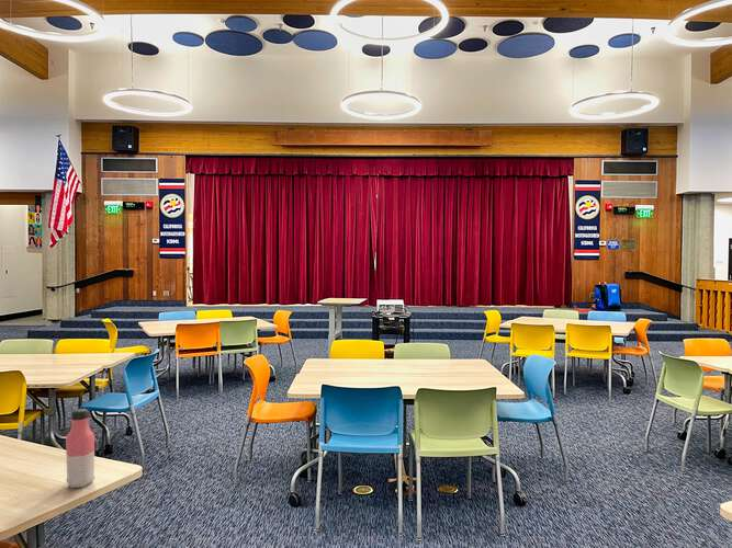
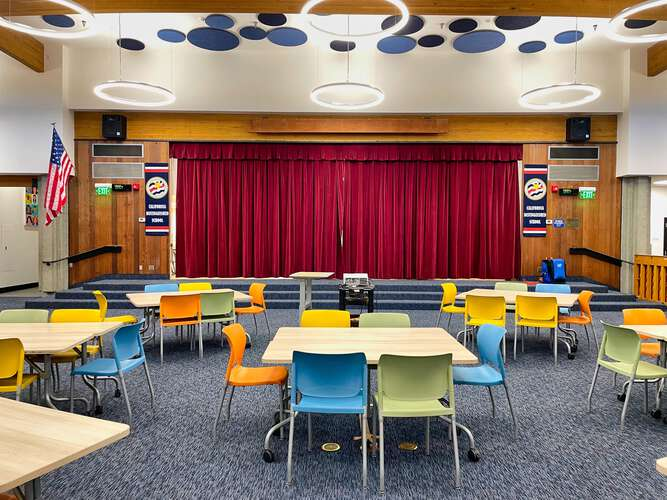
- water bottle (80, 446)
